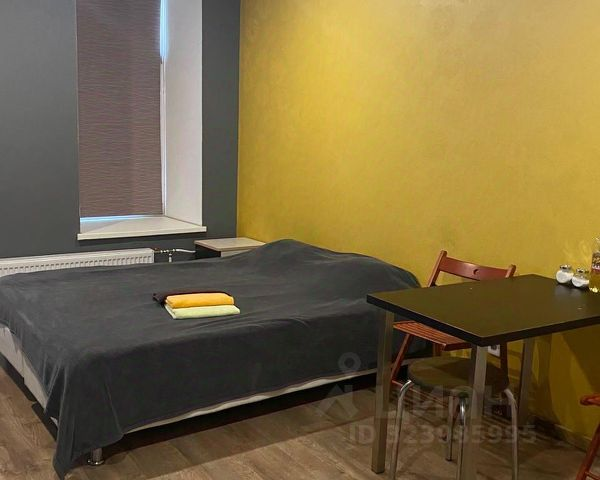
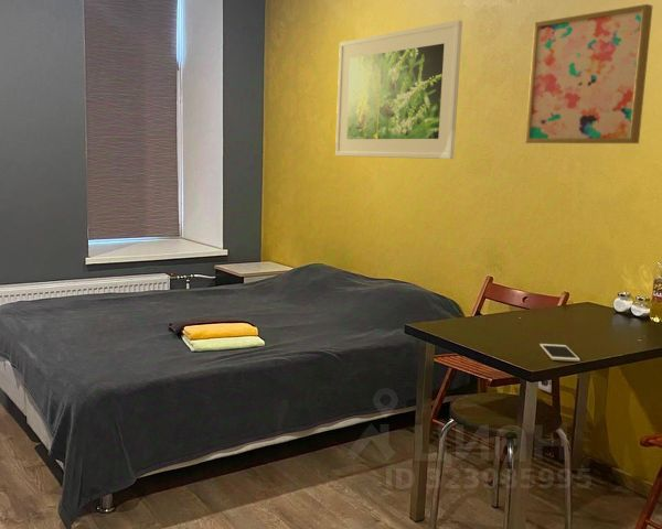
+ wall art (584, 79)
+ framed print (392, 95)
+ cell phone (558, 352)
